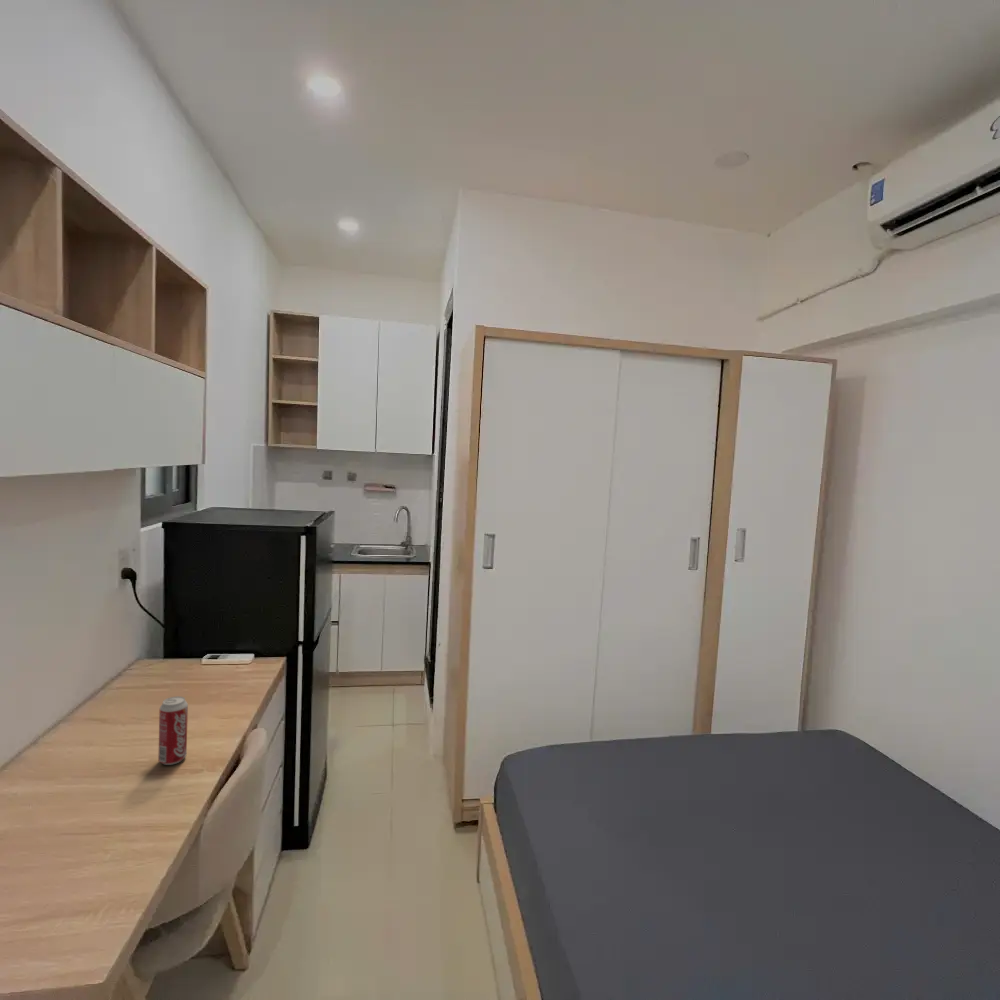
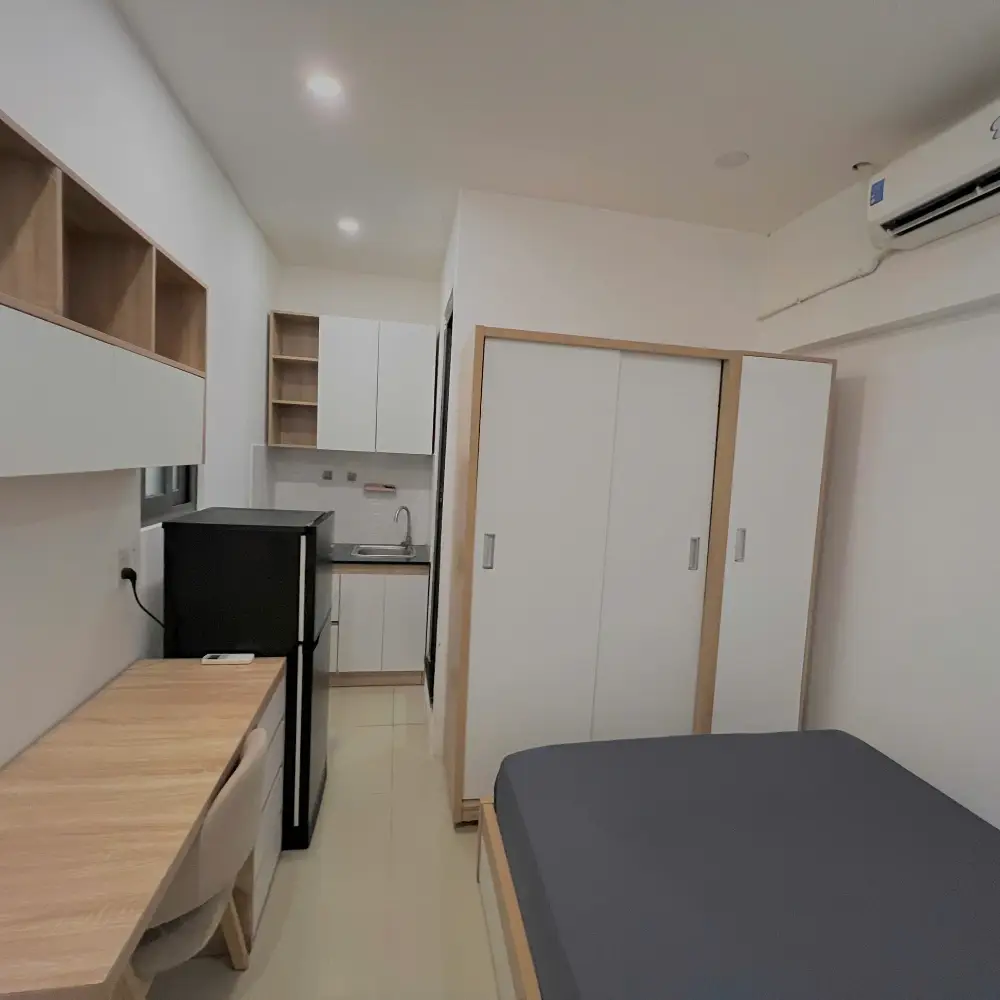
- beverage can (173, 730)
